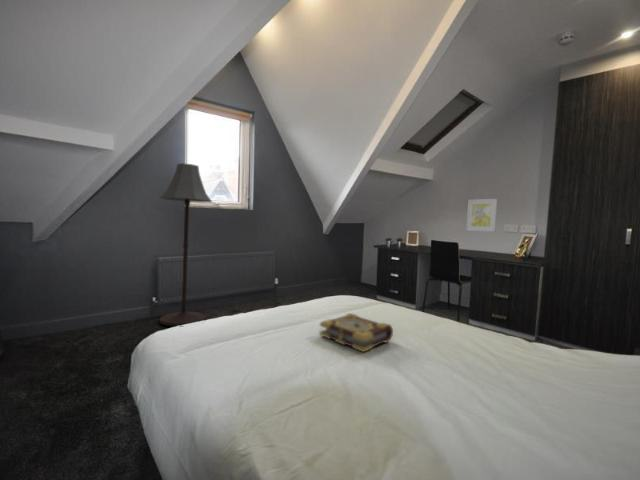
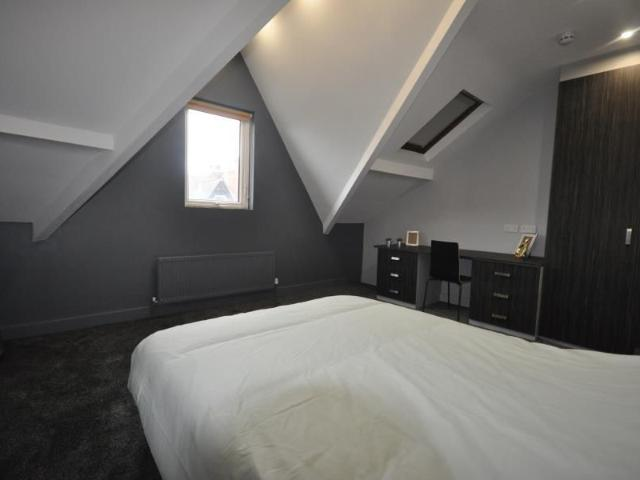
- book (353, 329)
- wall art (481, 215)
- floor lamp (185, 243)
